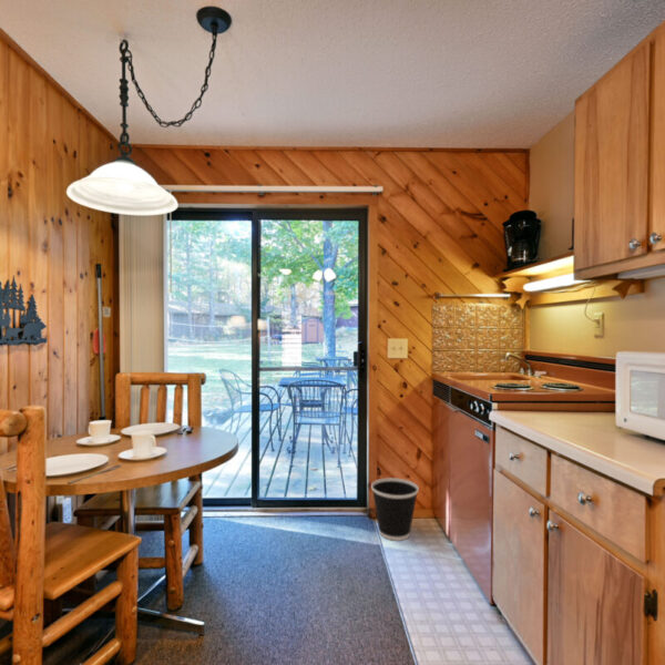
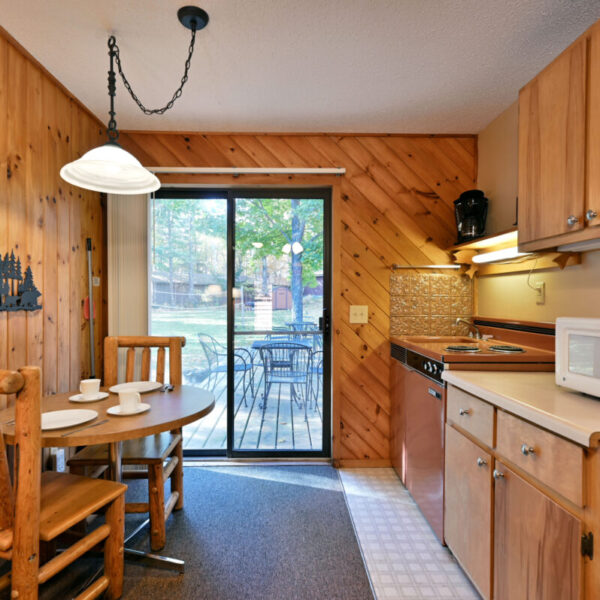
- wastebasket (395, 509)
